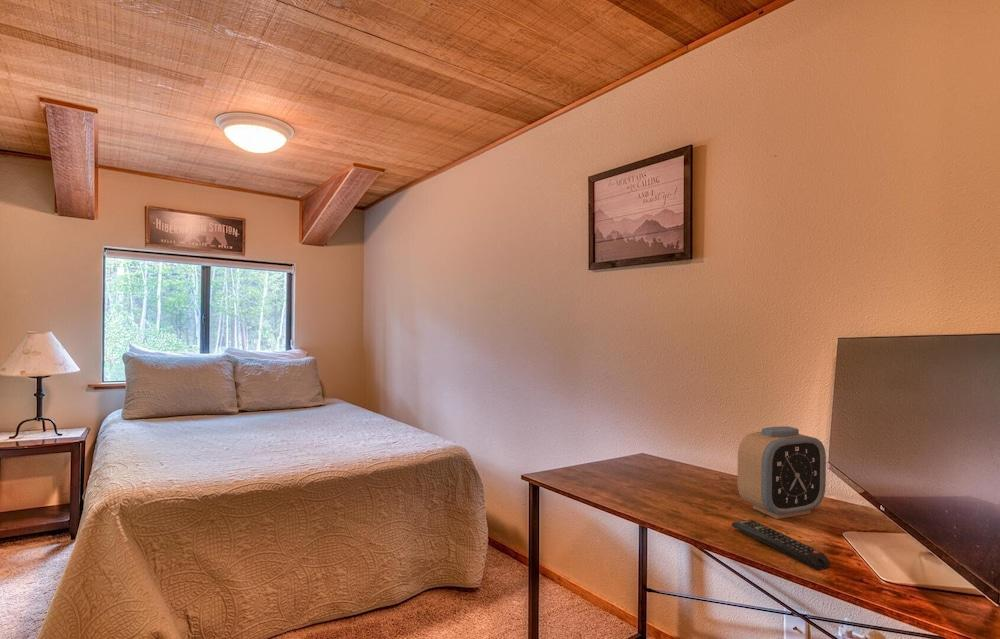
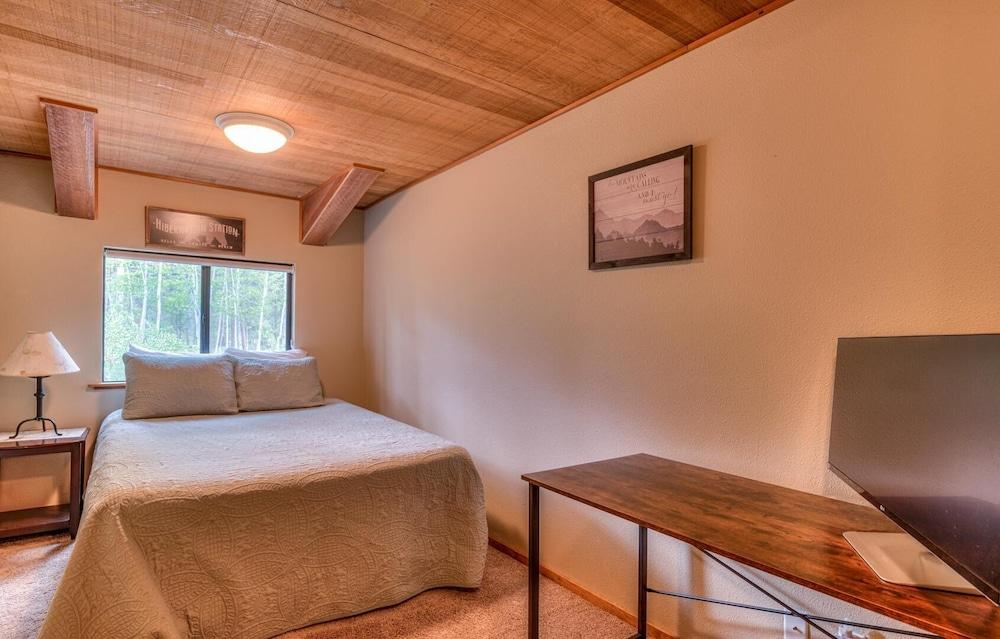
- alarm clock (782, 470)
- remote control (776, 541)
